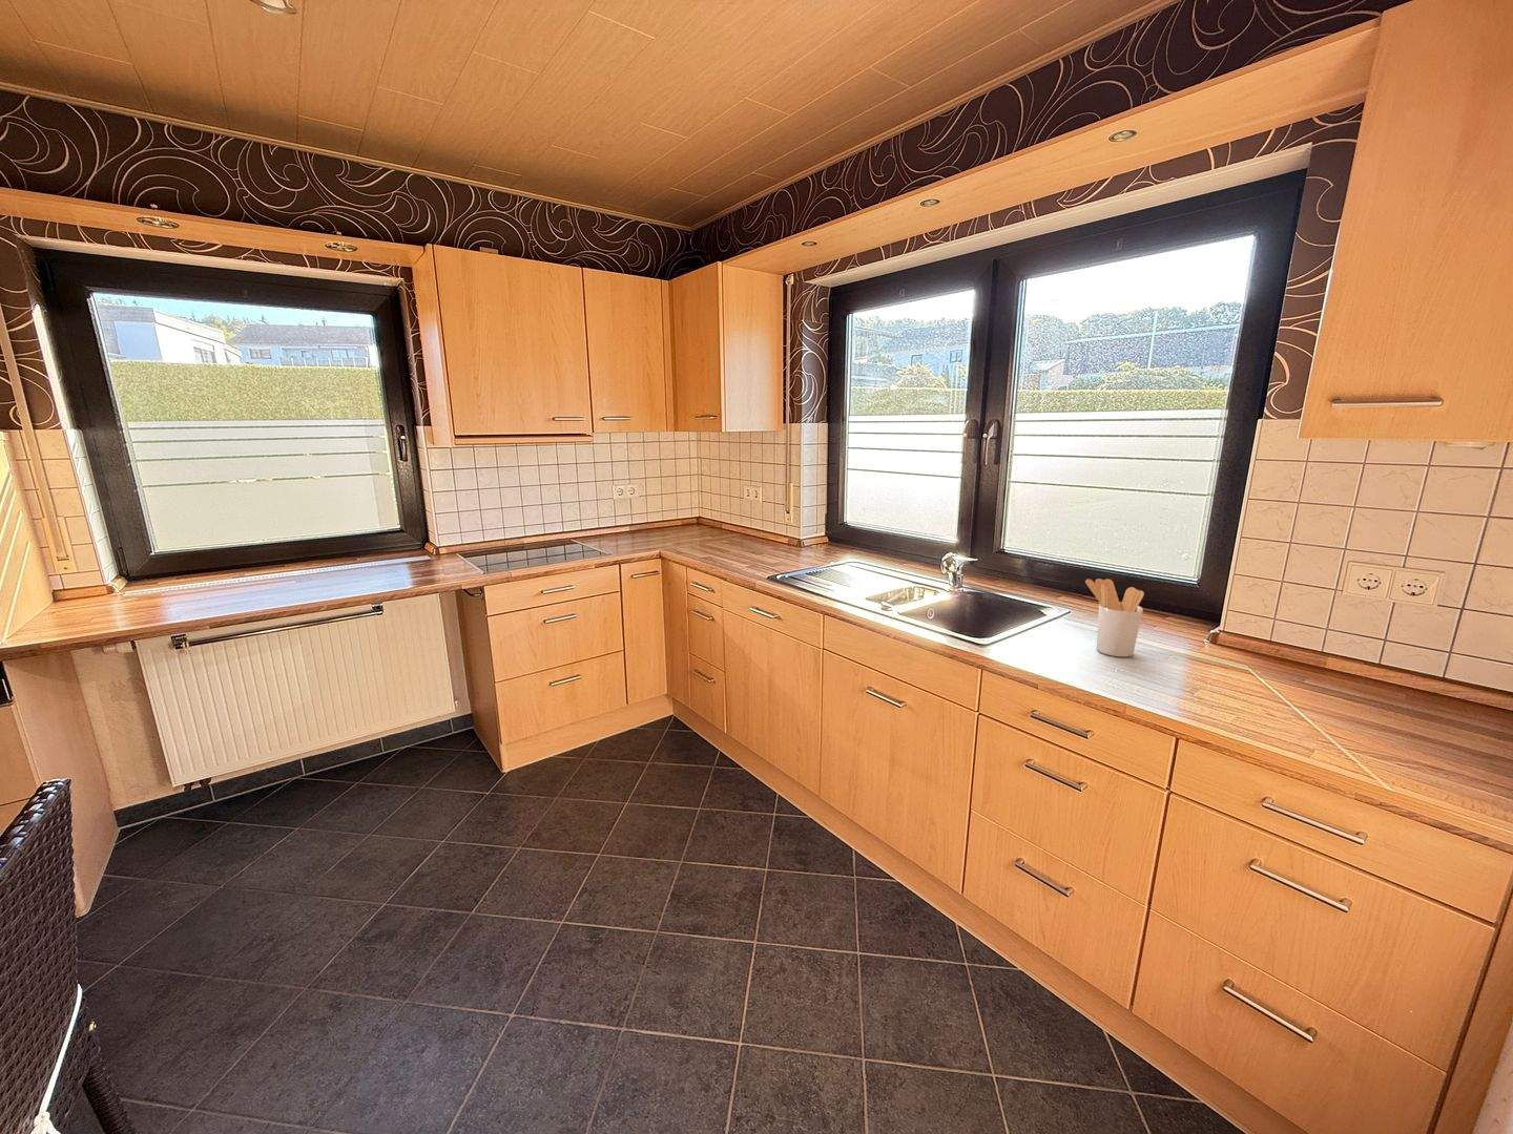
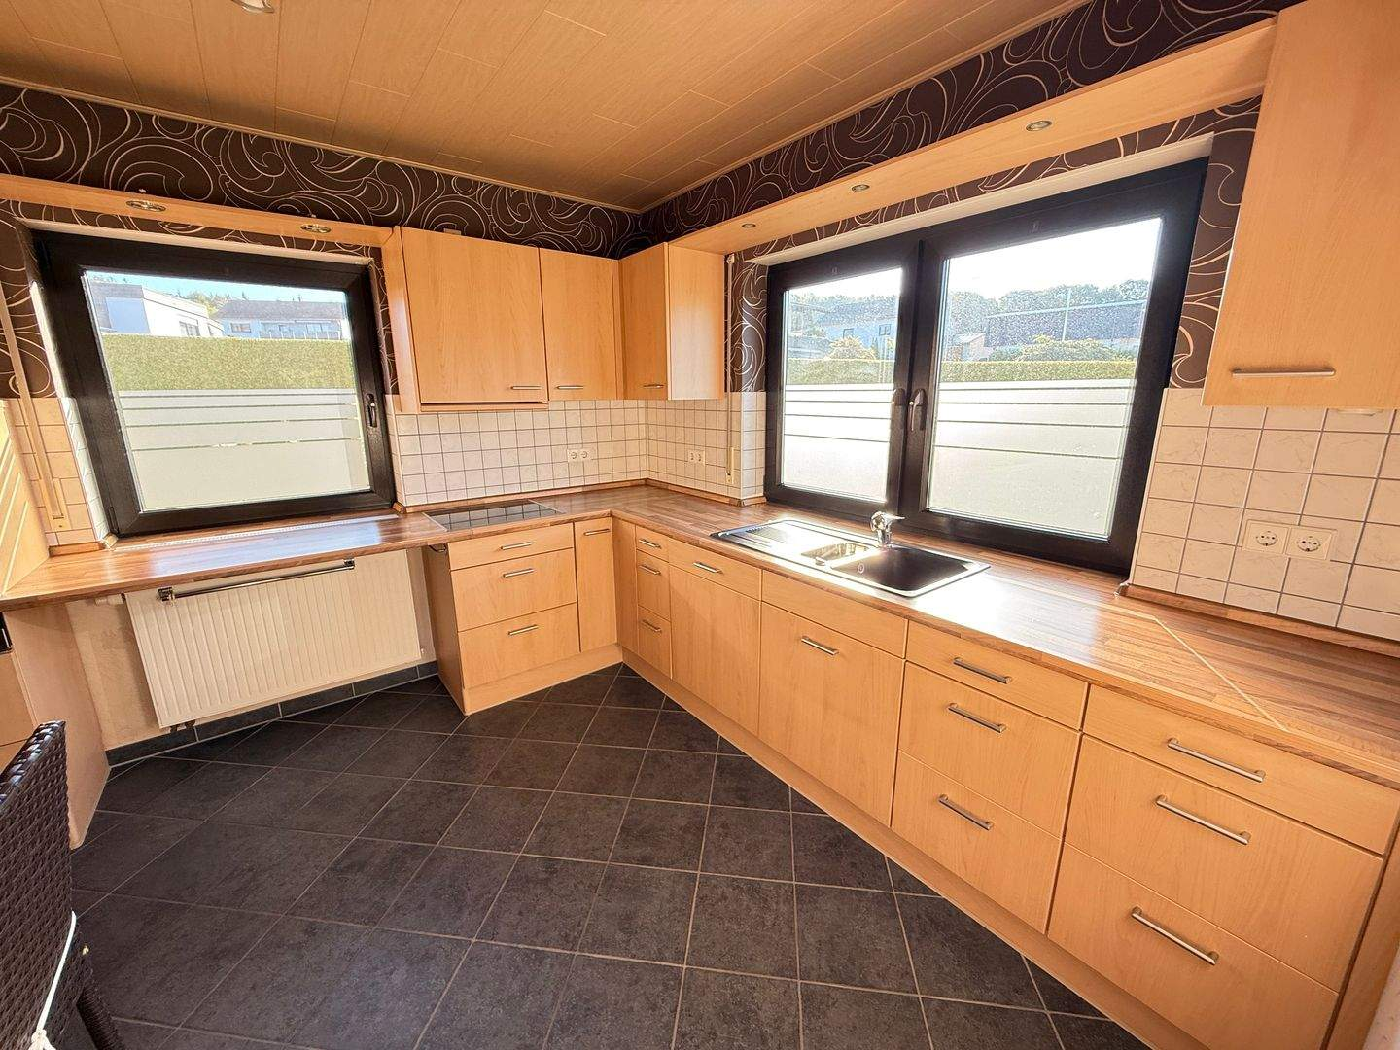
- utensil holder (1110, 615)
